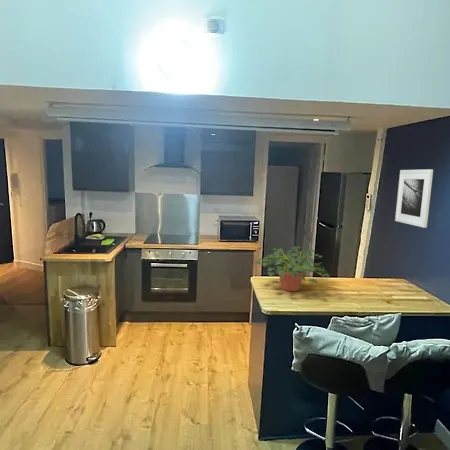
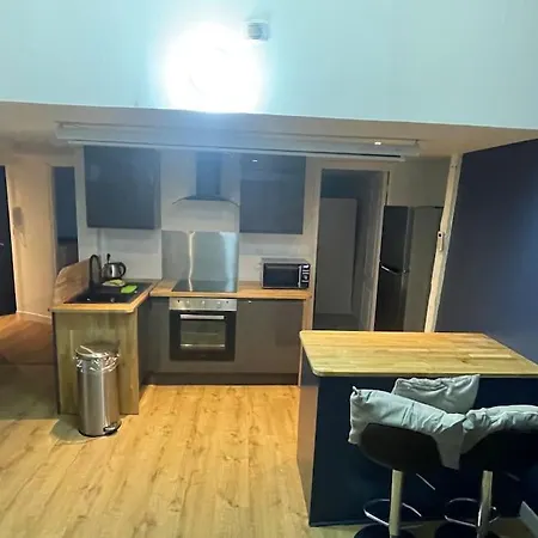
- potted plant (295, 270)
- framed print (412, 197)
